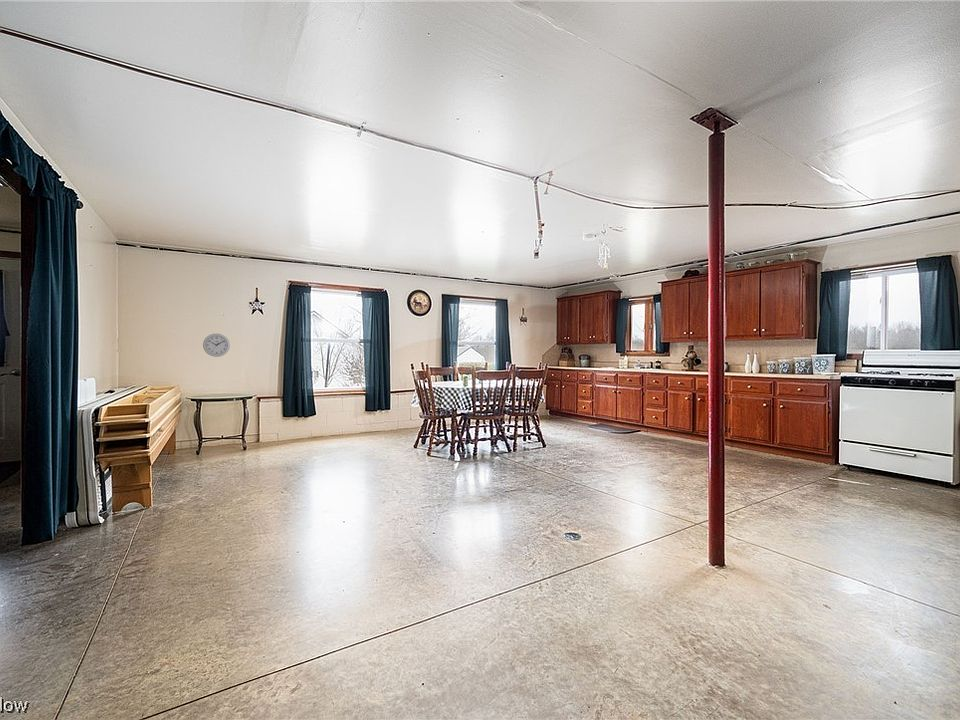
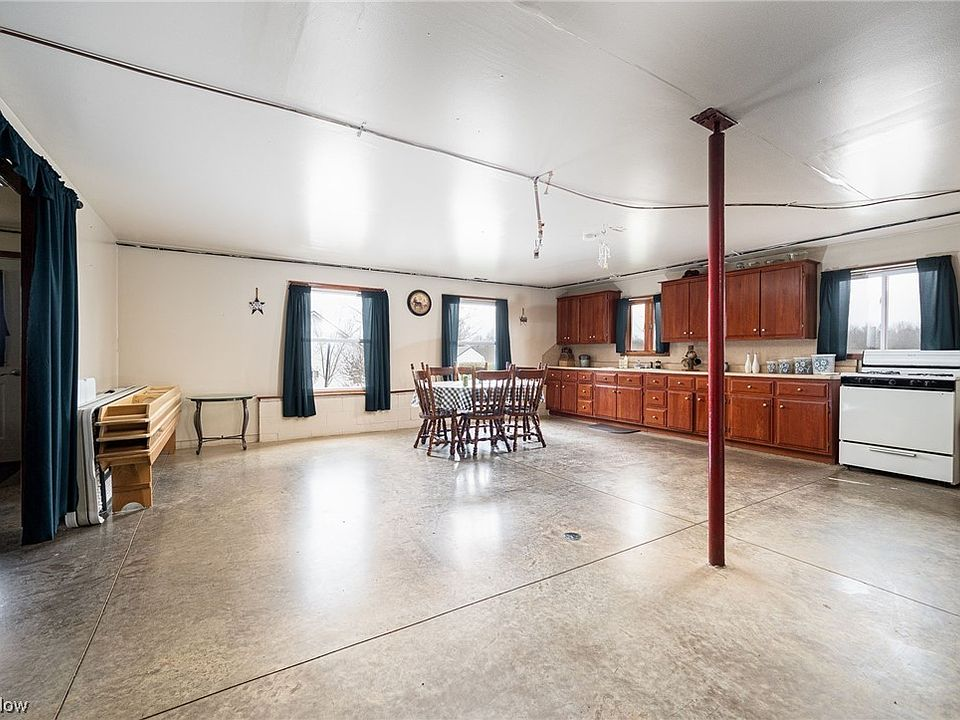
- wall clock (216, 345)
